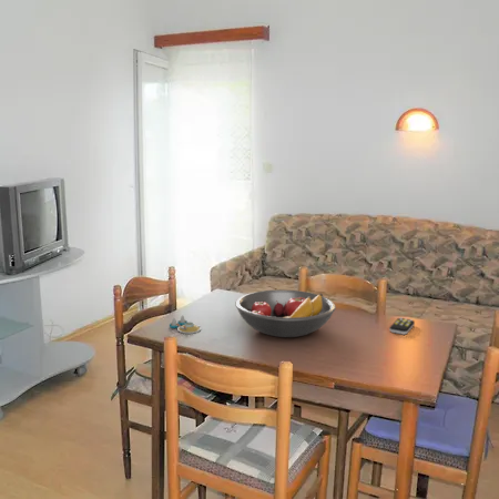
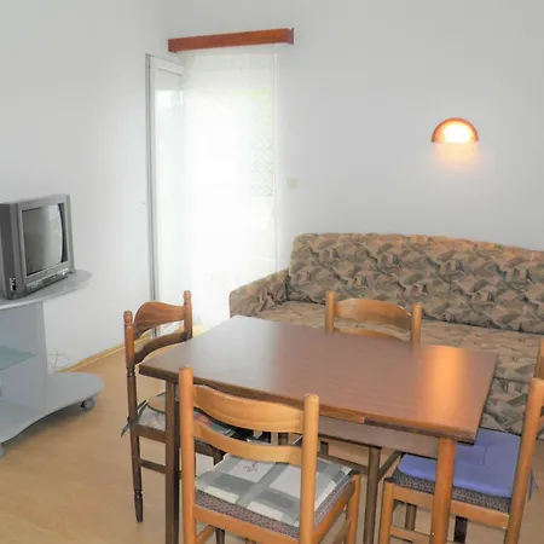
- remote control (401, 325)
- fruit bowl (285, 313)
- salt and pepper shaker set (185, 324)
